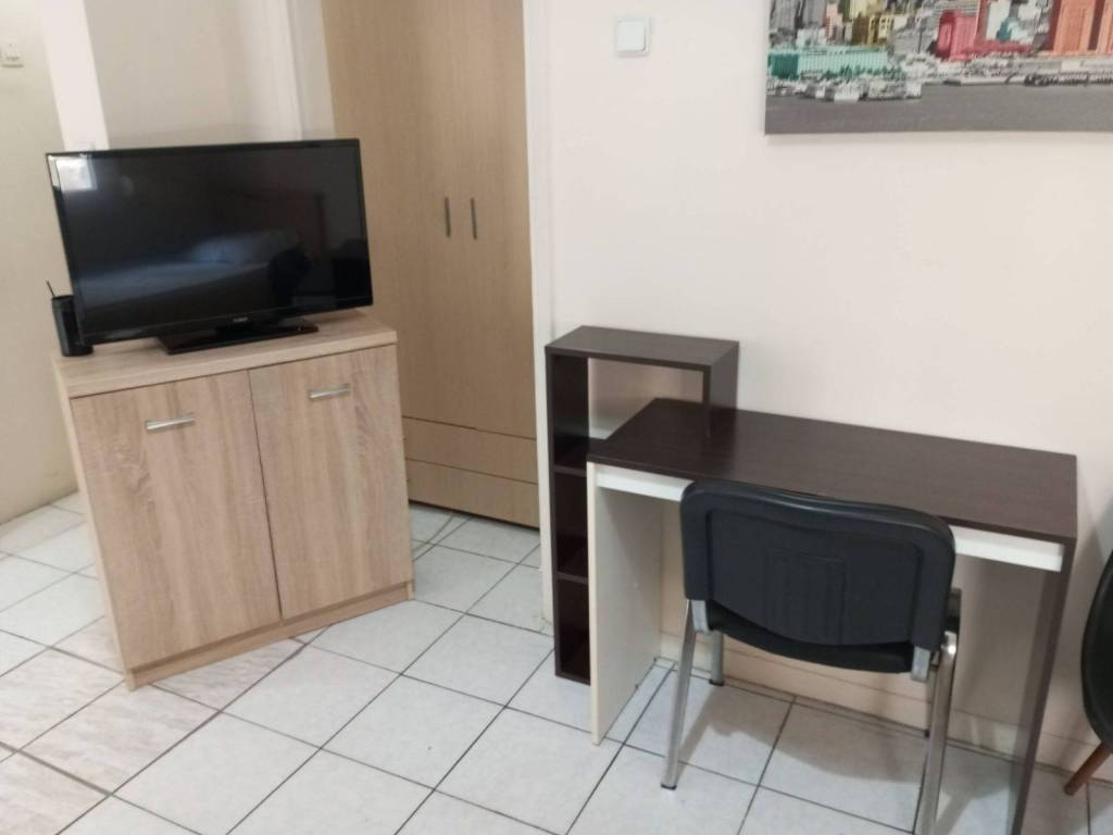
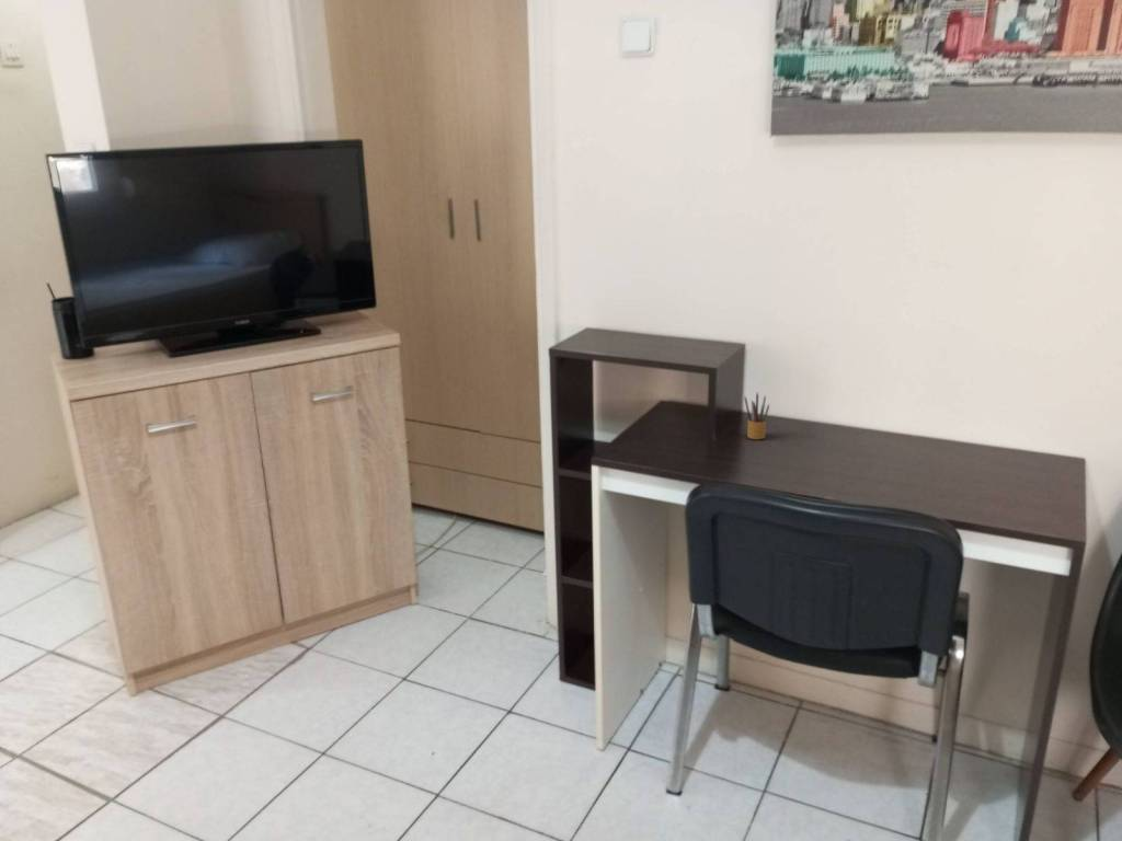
+ pencil box (756, 415)
